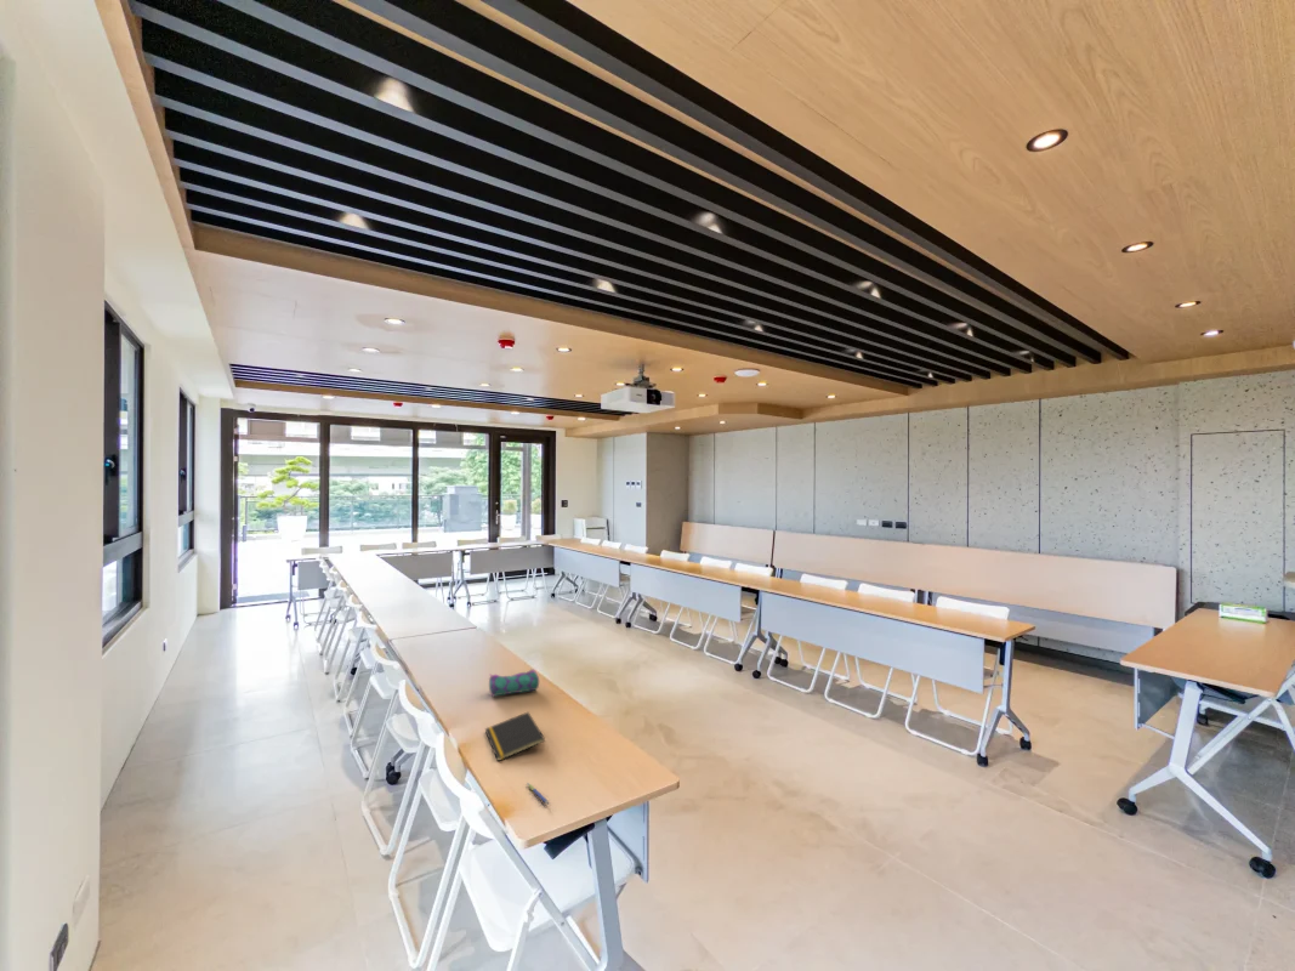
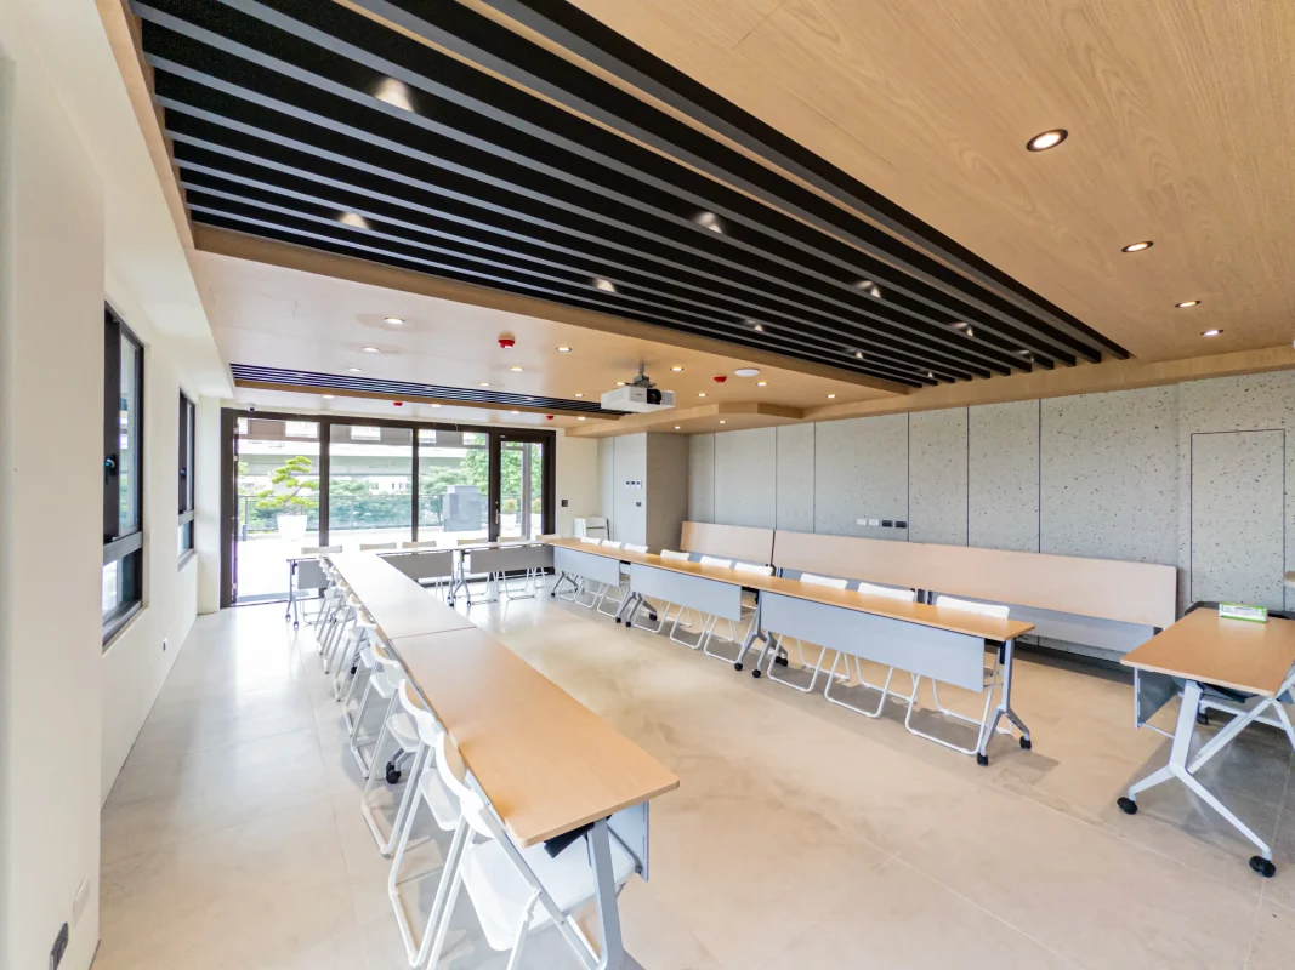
- pencil case (513, 682)
- pen (536, 793)
- notepad (513, 734)
